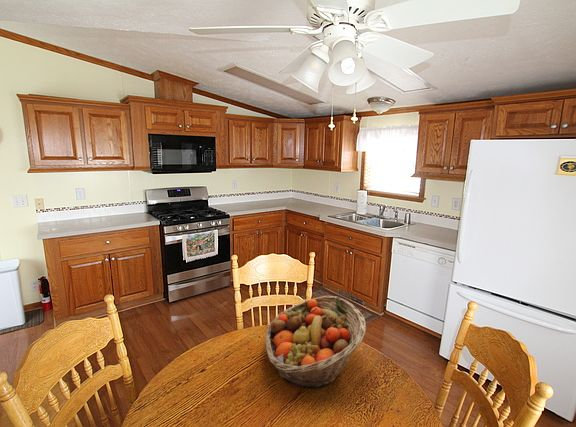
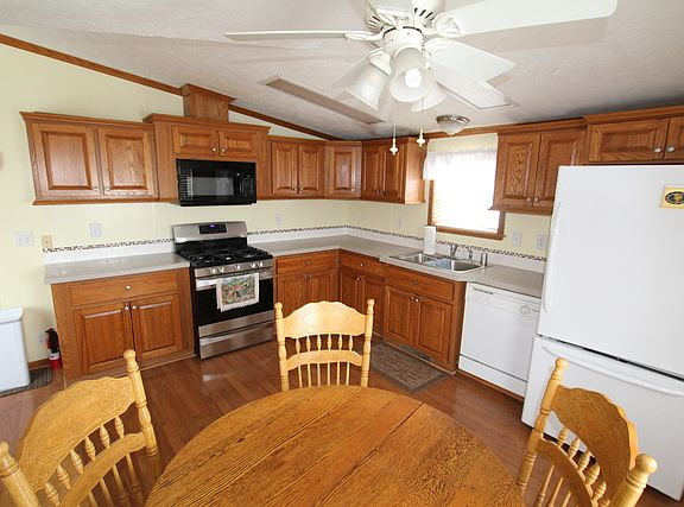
- fruit basket (313, 336)
